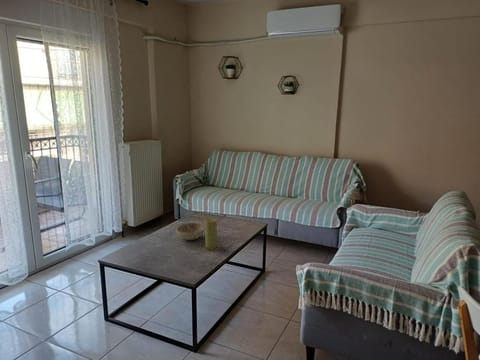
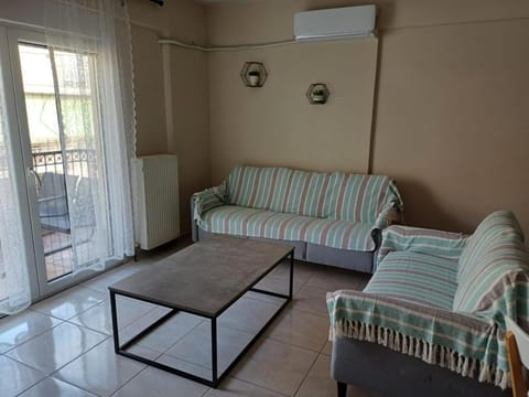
- candle (211, 233)
- decorative bowl (190, 232)
